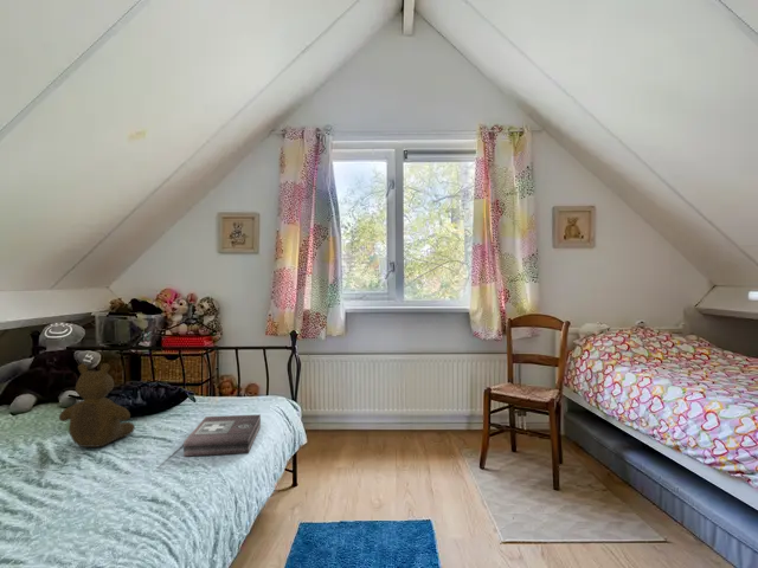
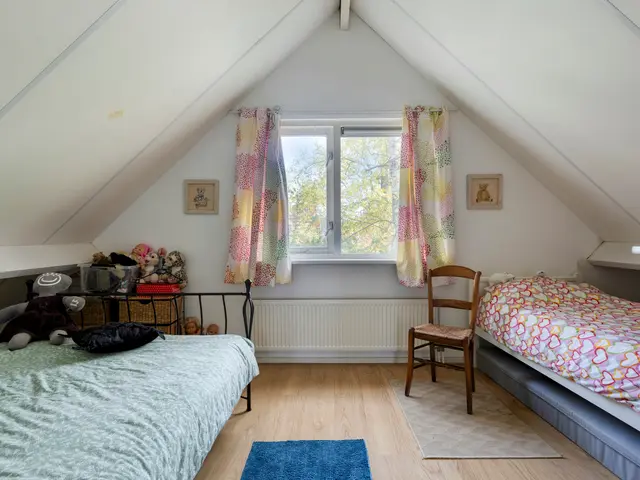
- teddy bear (101, 401)
- first aid kit (225, 433)
